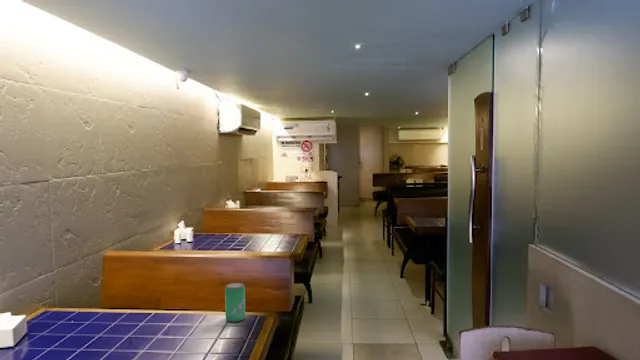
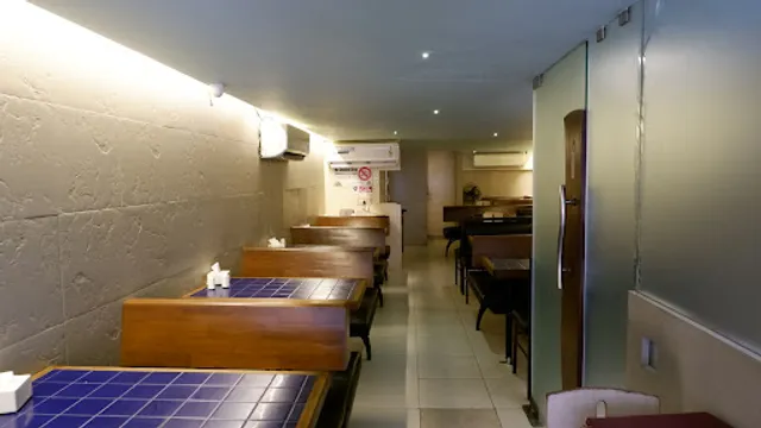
- beverage can (235, 302)
